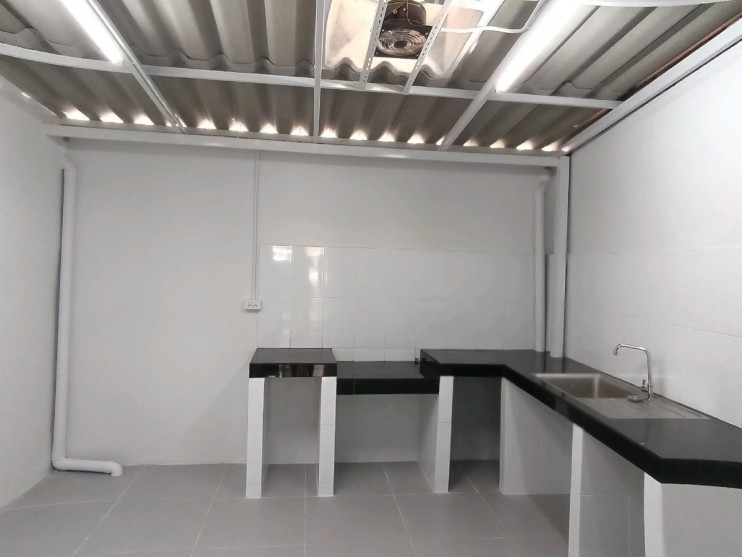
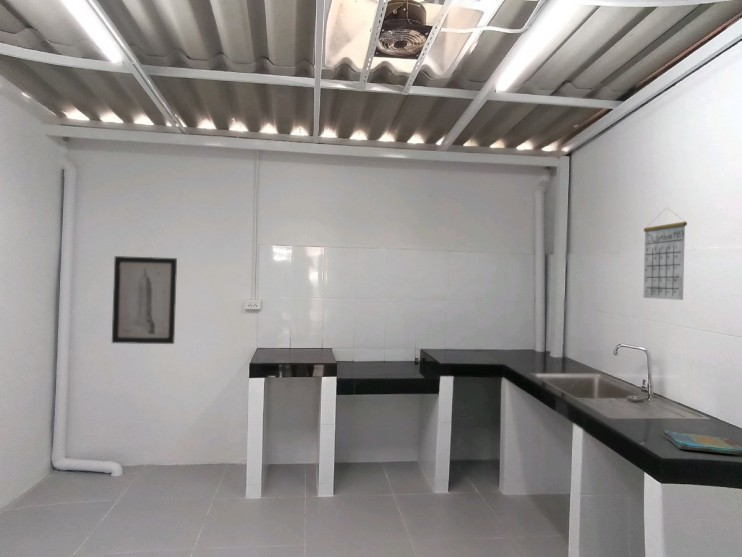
+ dish towel (703, 442)
+ calendar (663, 253)
+ wall art (144, 300)
